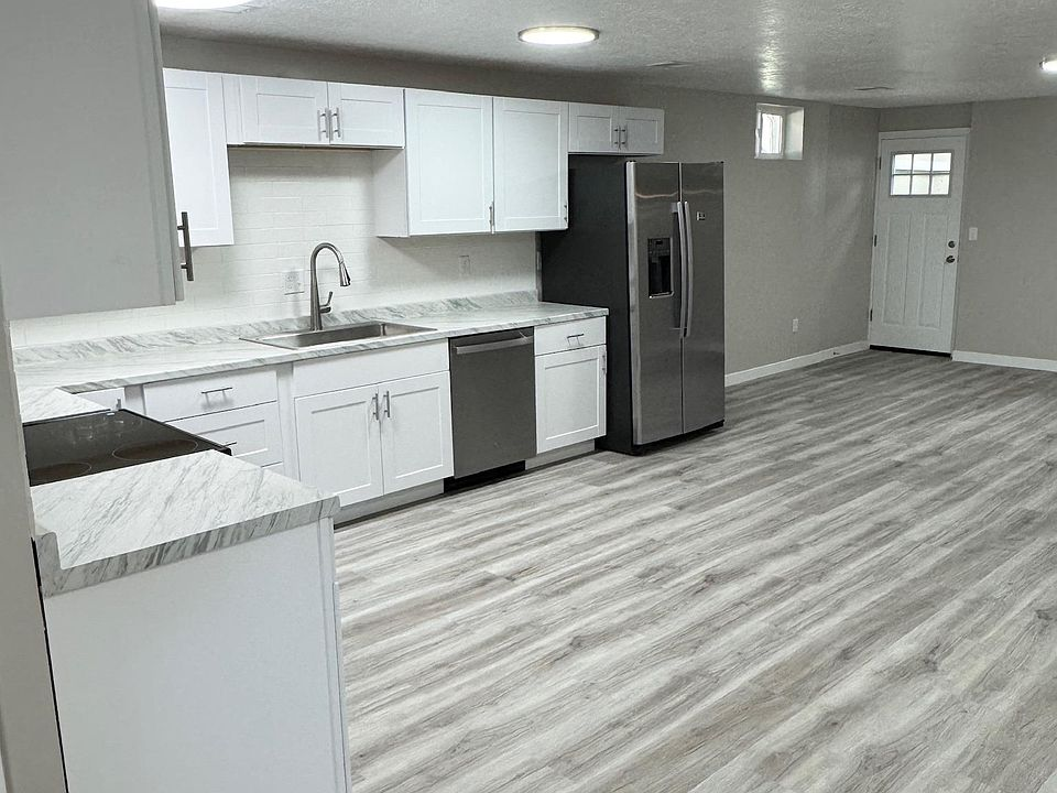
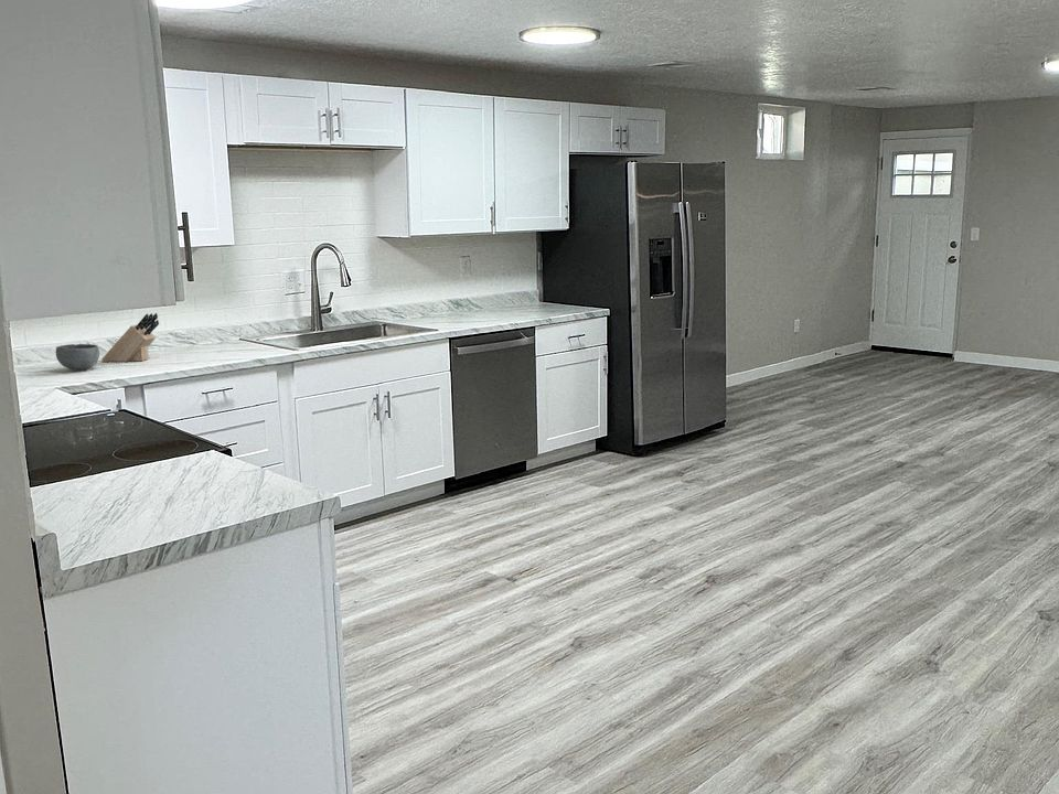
+ knife block (131, 336)
+ bowl (78, 357)
